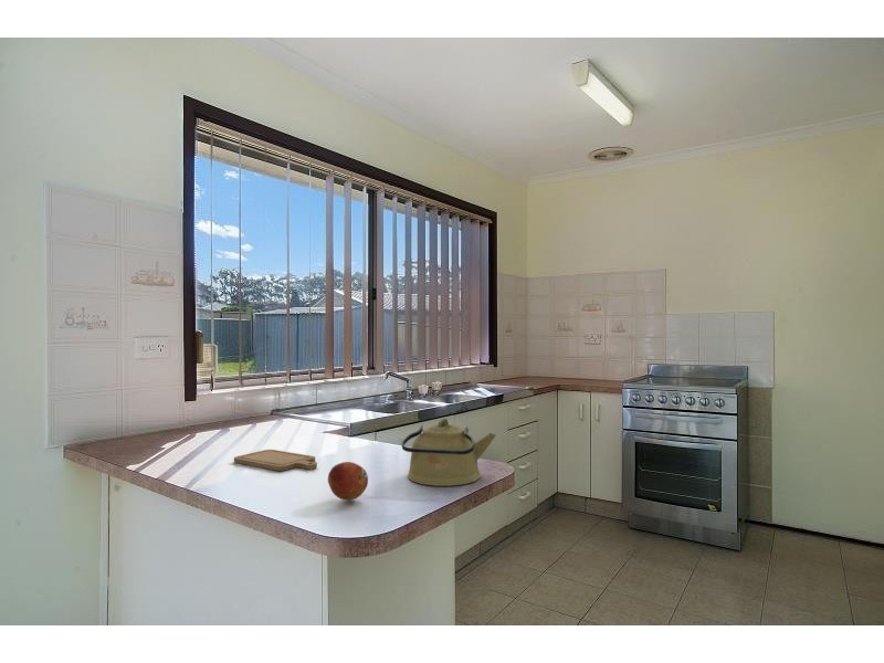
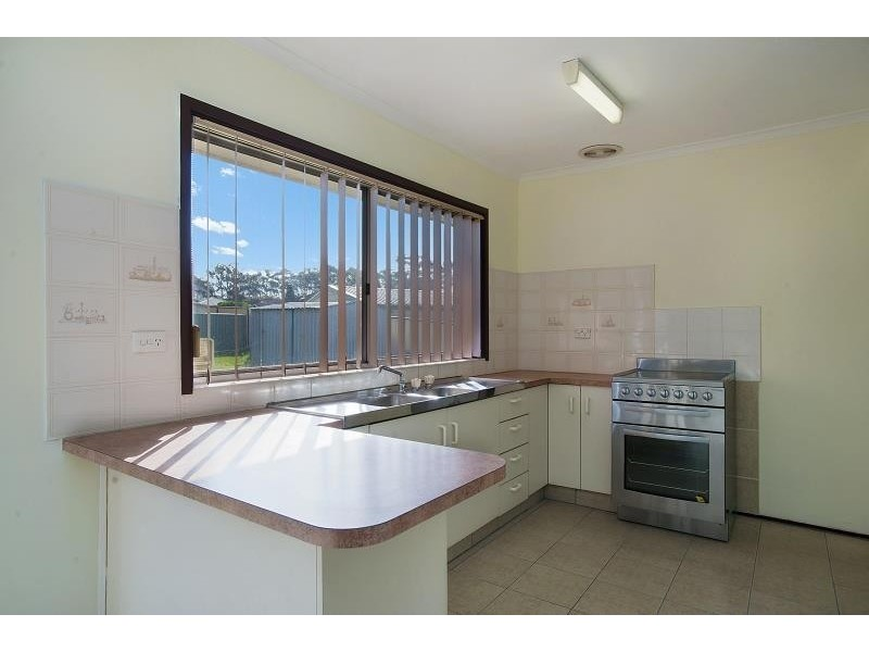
- chopping board (281, 460)
- kettle (451, 448)
- fruit (348, 481)
